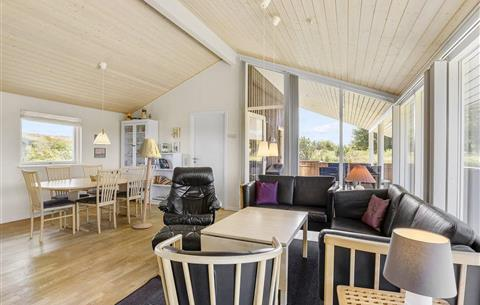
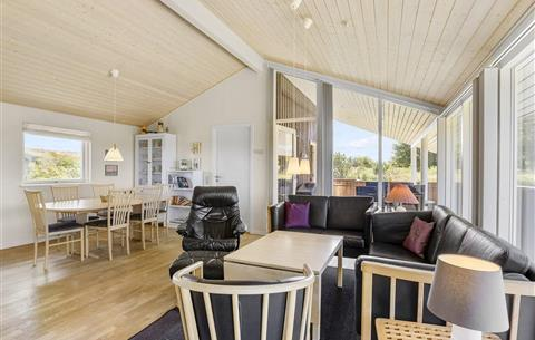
- floor lamp (147, 181)
